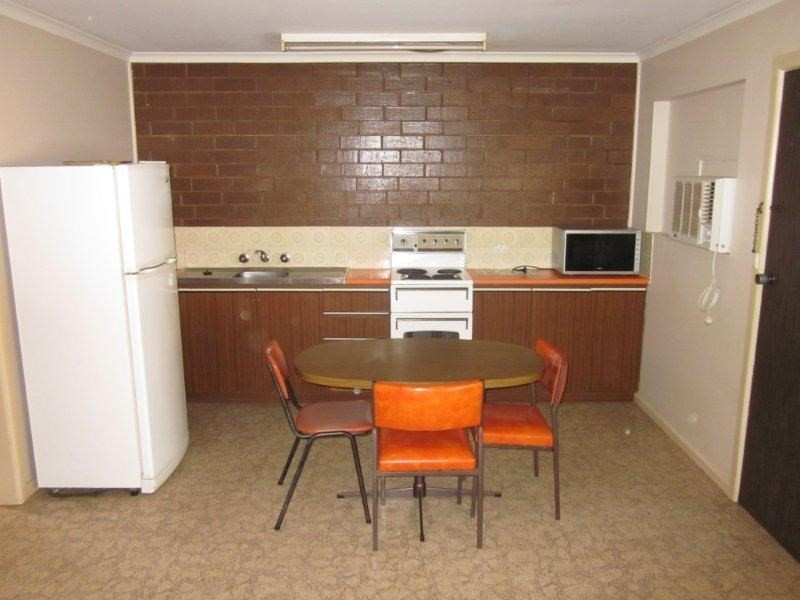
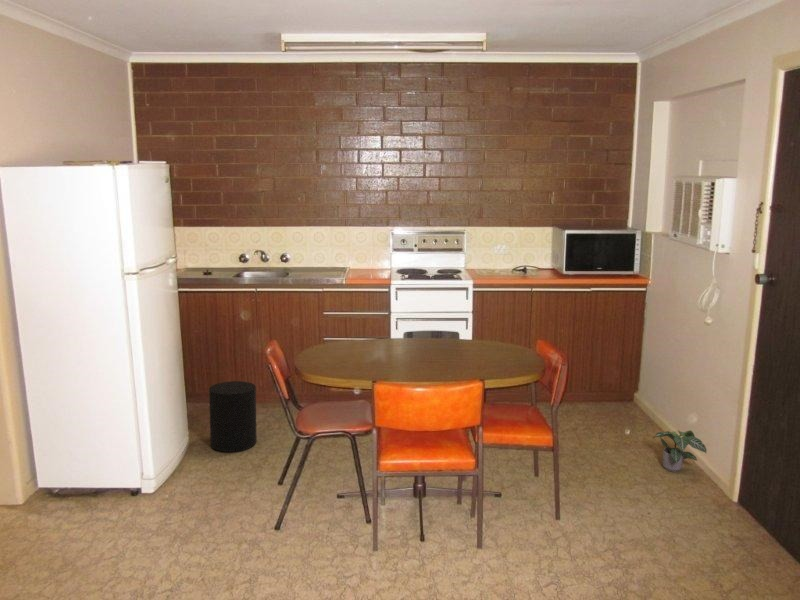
+ cylinder (233, 415)
+ potted plant (678, 451)
